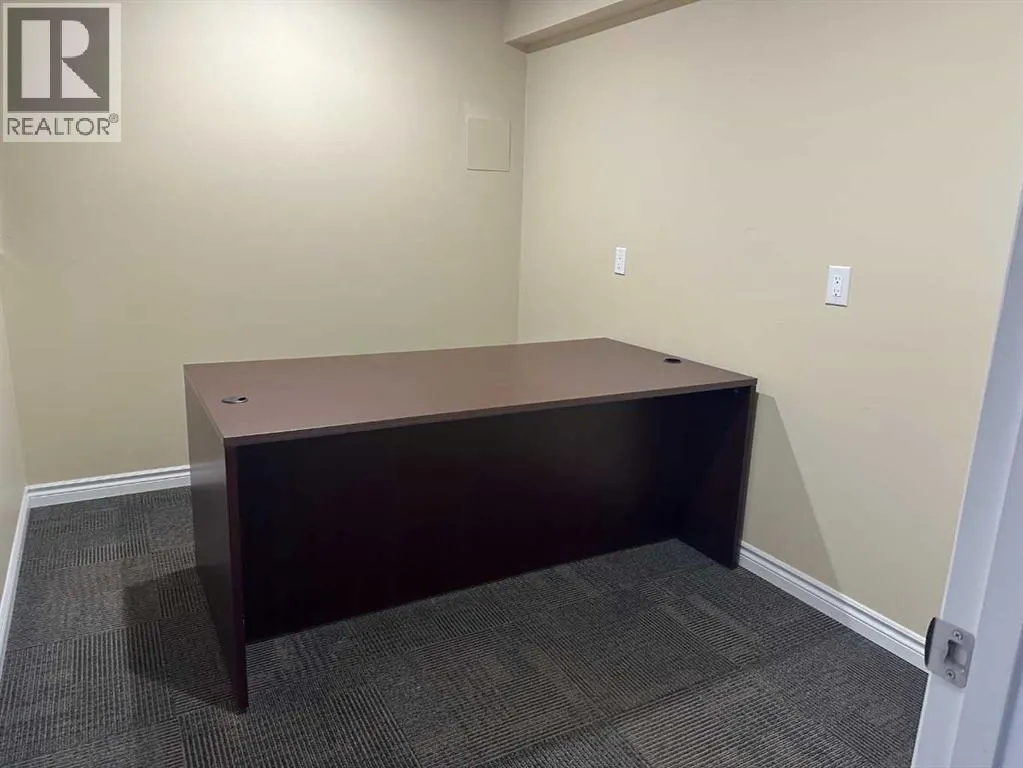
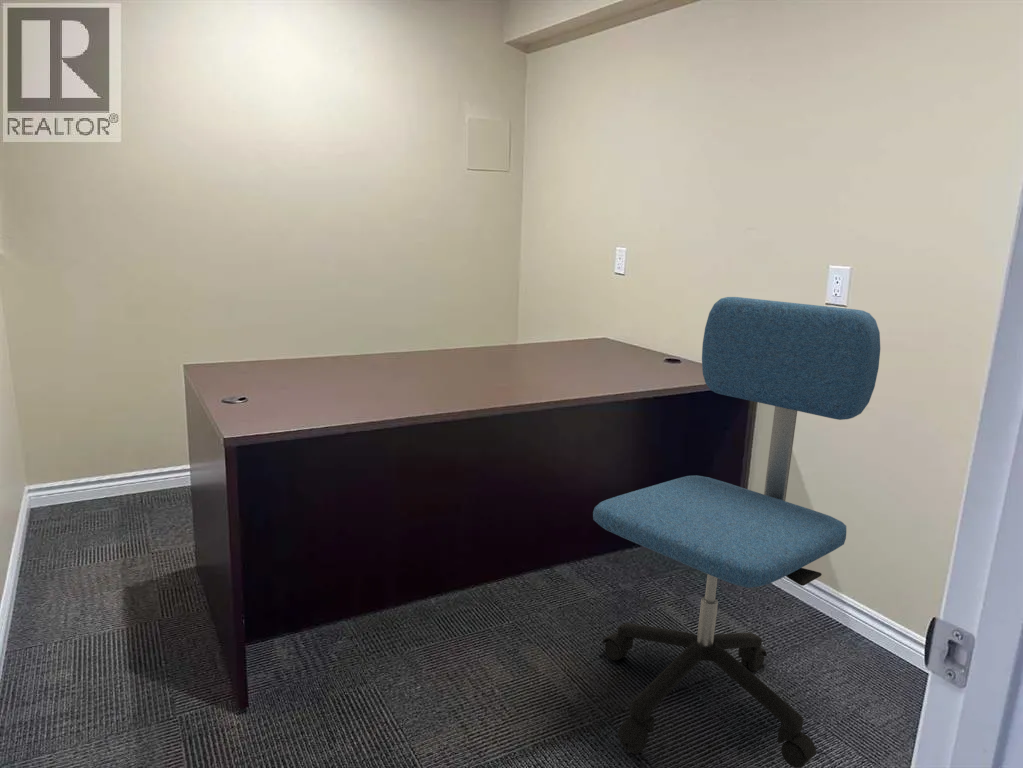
+ office chair (718, 515)
